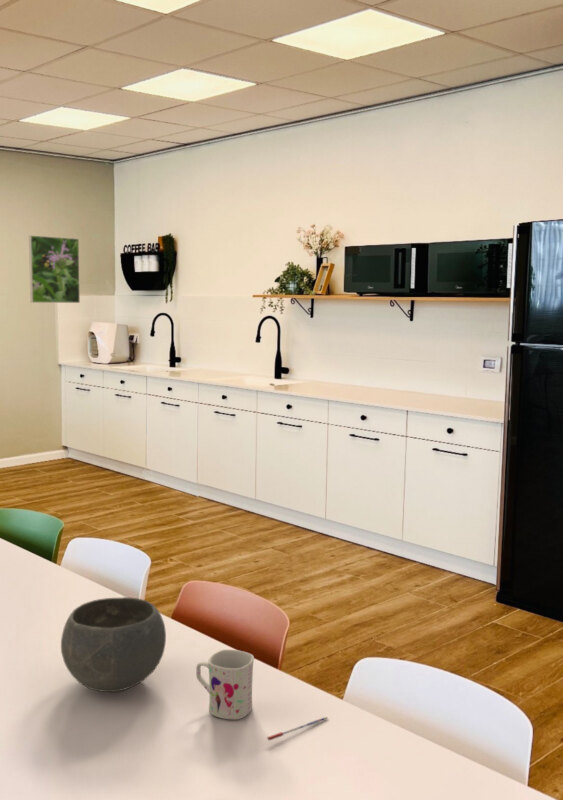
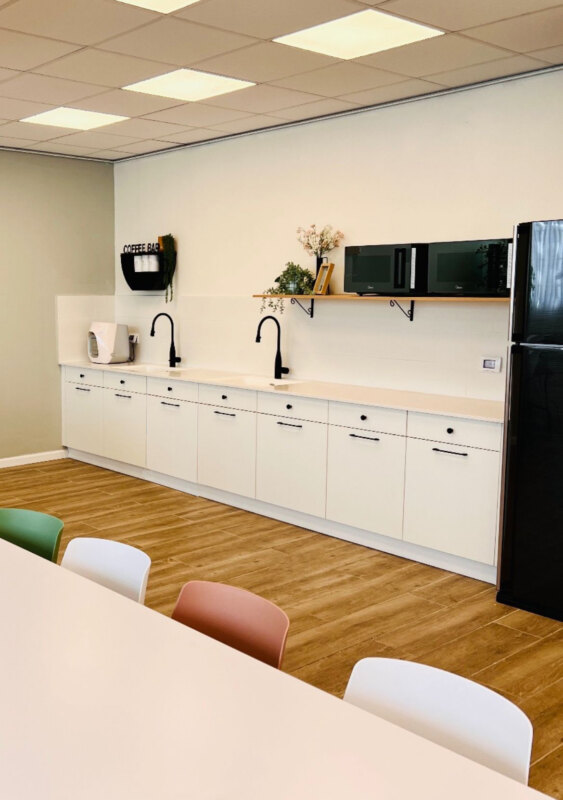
- pen (298, 727)
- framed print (55, 270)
- bowl (114, 647)
- mug (223, 682)
